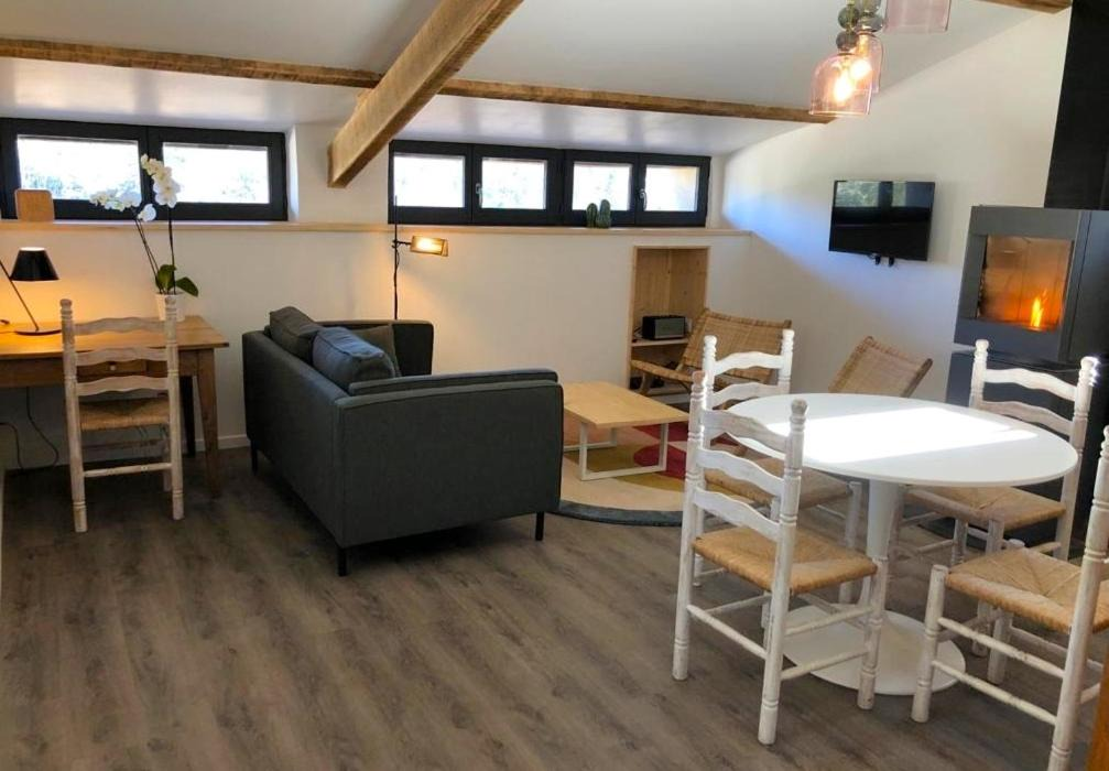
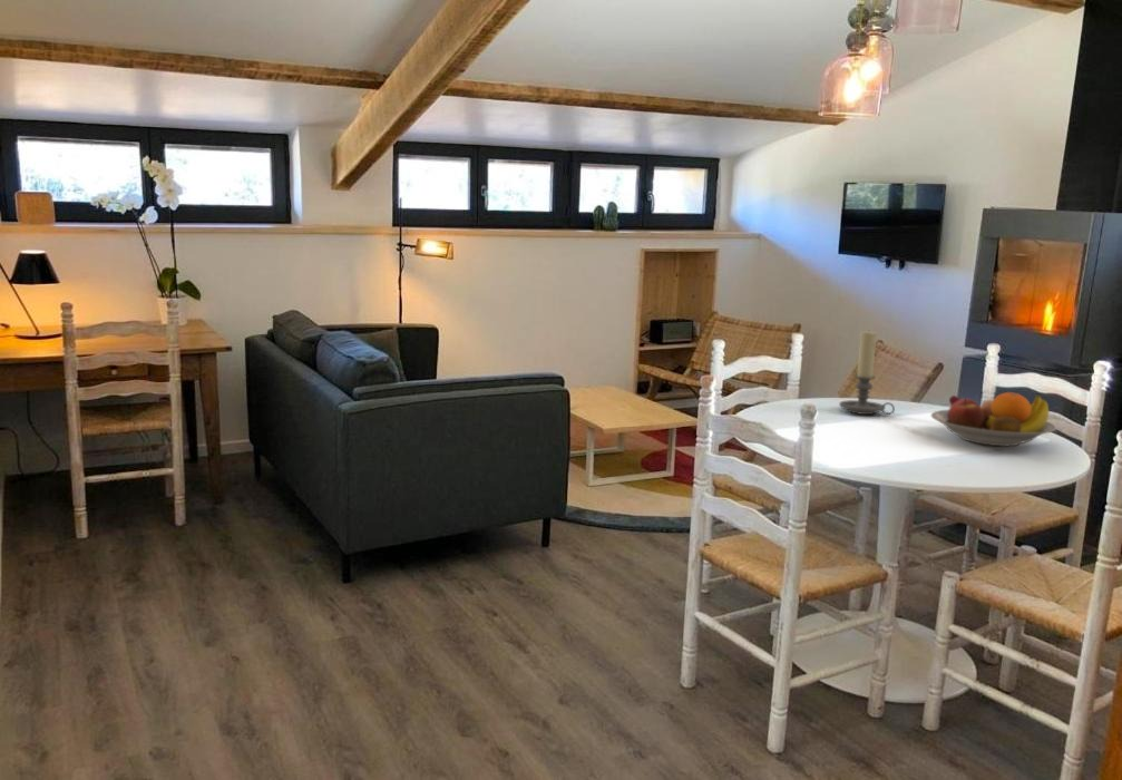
+ fruit bowl (992, 416)
+ candle holder (869, 371)
